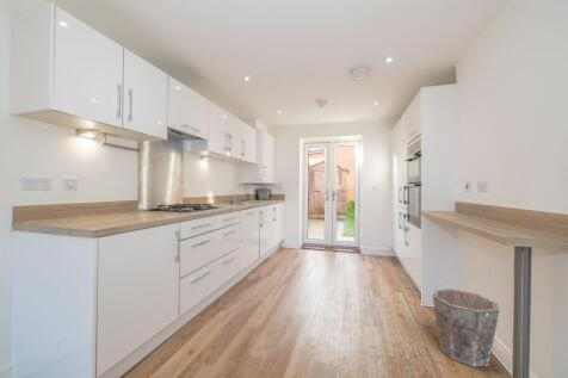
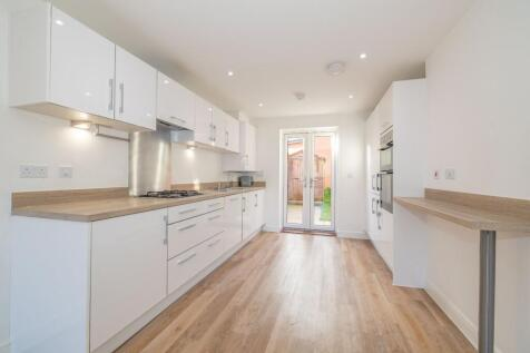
- waste bin (463, 326)
